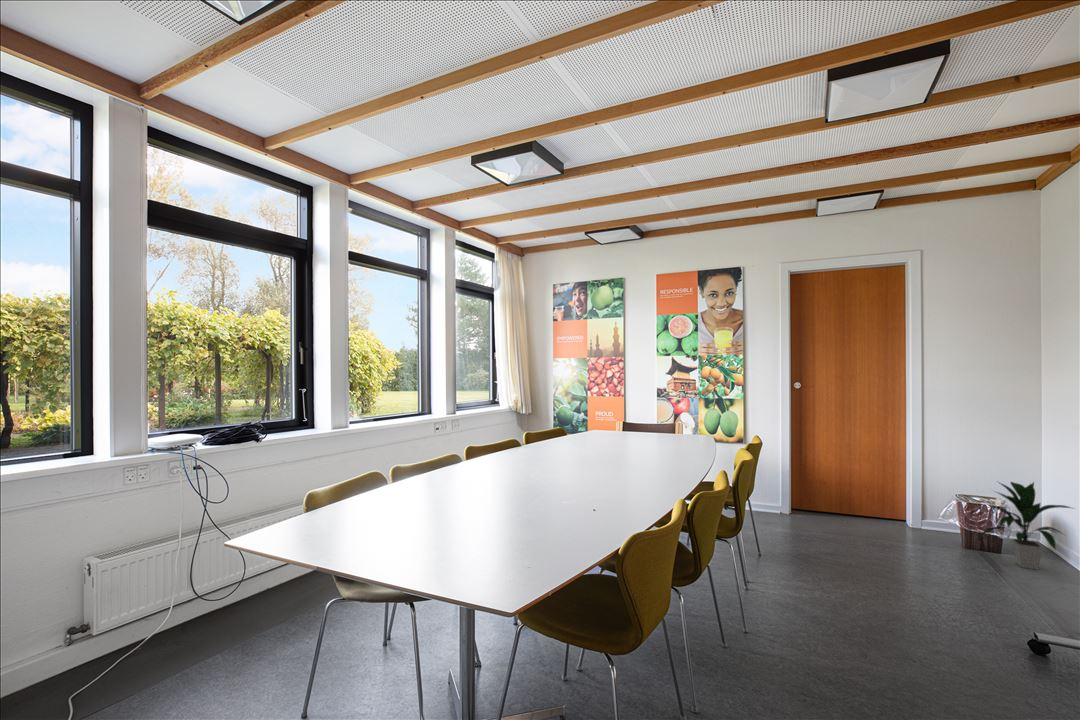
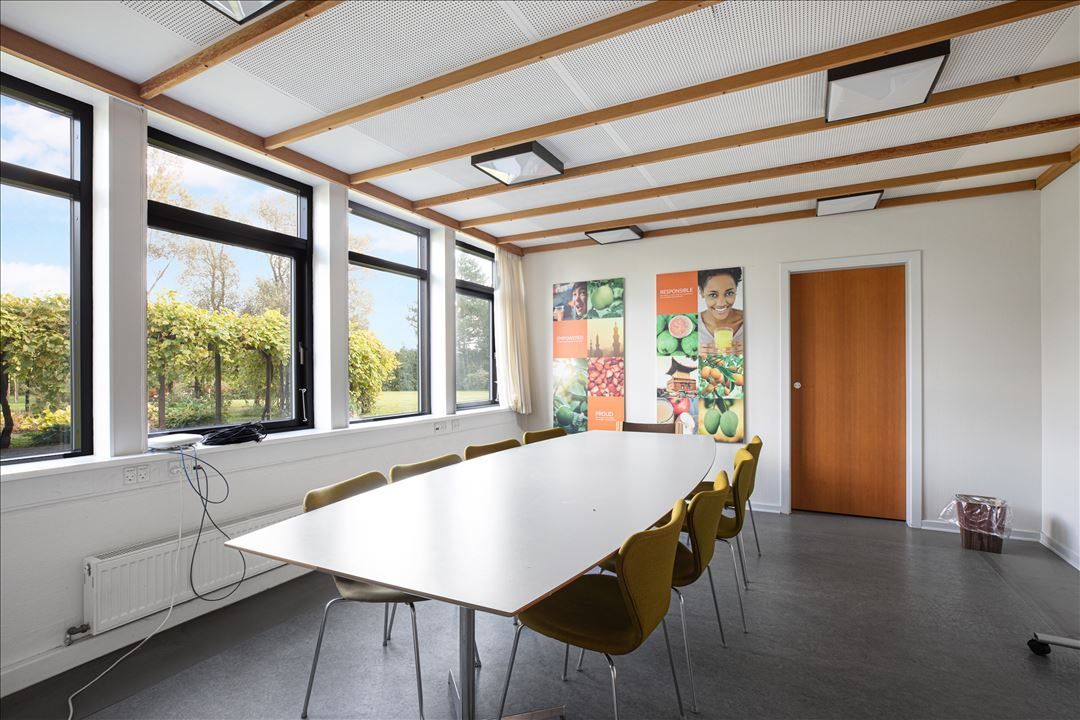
- indoor plant (1021, 521)
